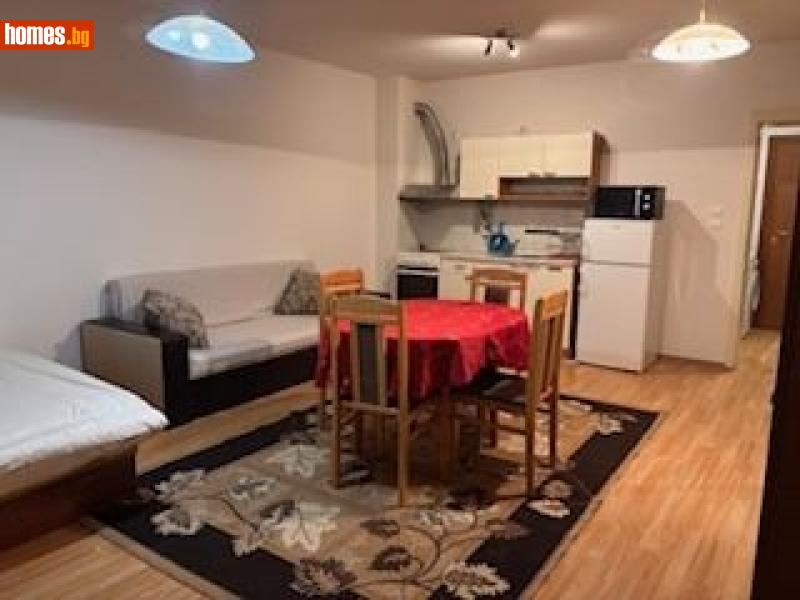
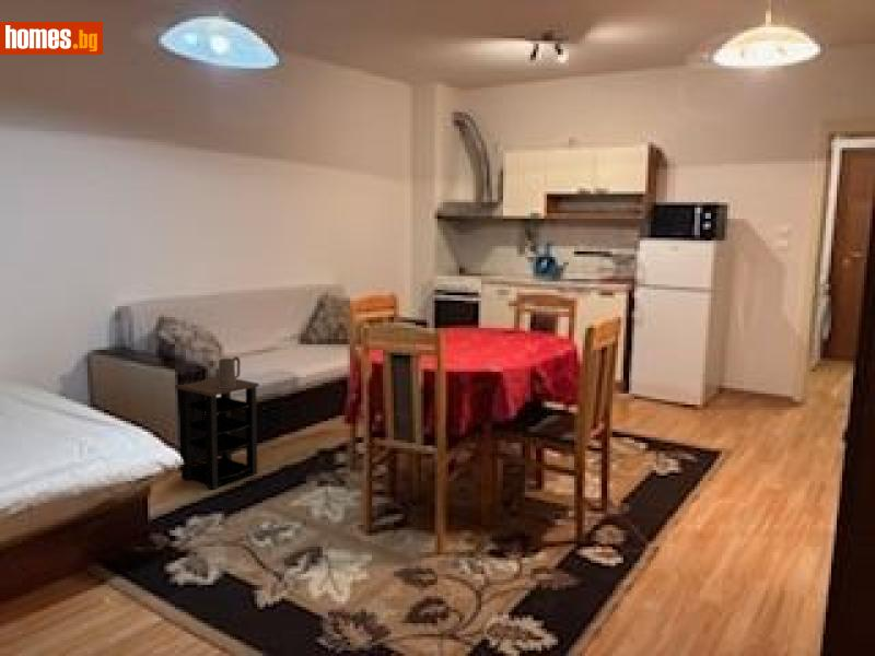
+ mug (230, 372)
+ side table (218, 430)
